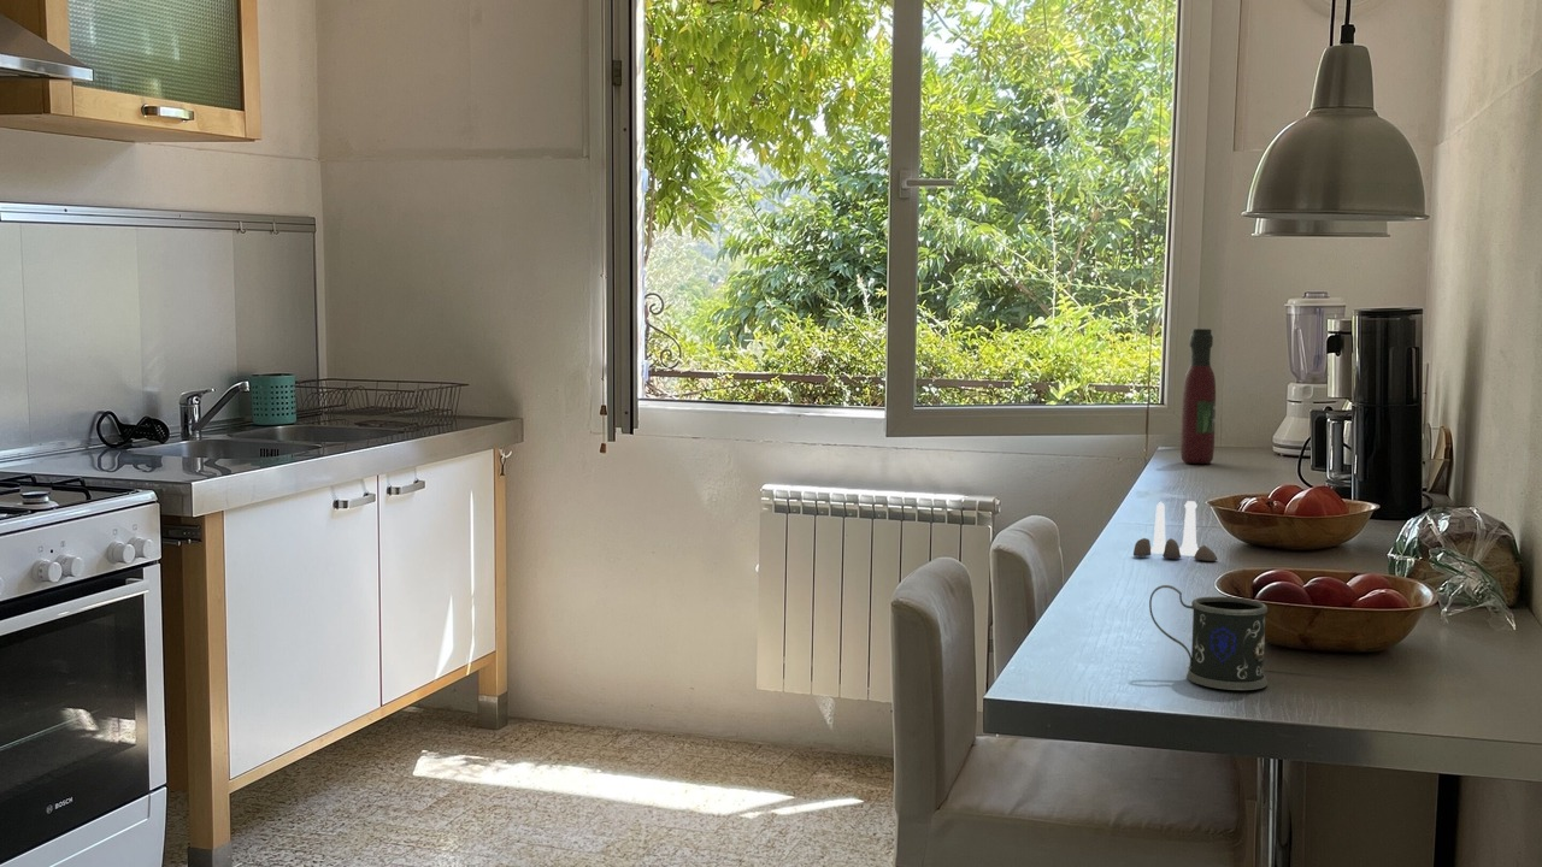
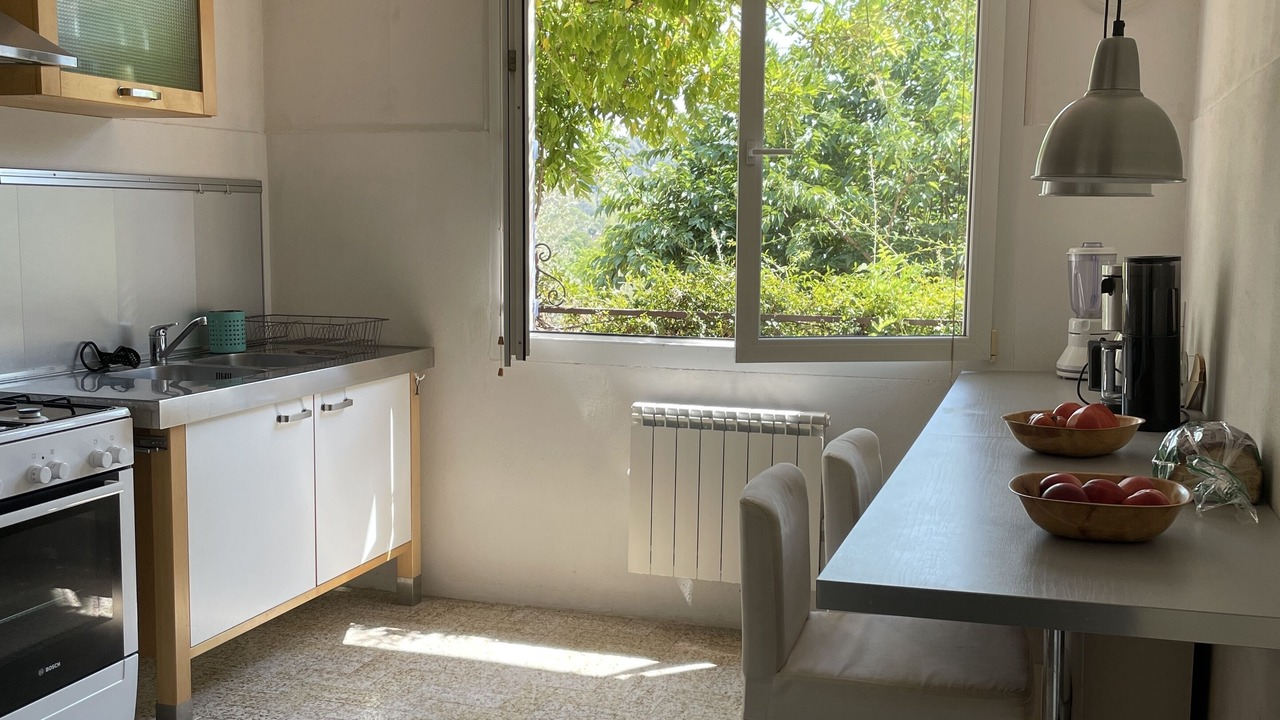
- wine bottle (1199, 395)
- mug (1207, 632)
- salt and pepper shaker set (1184, 529)
